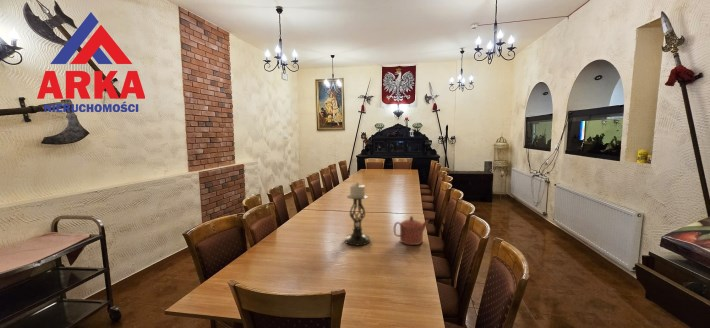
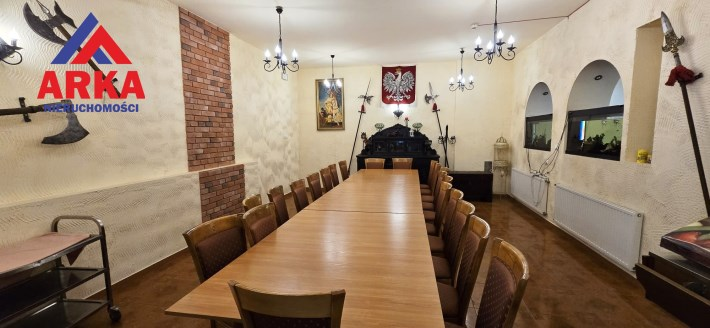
- teapot (411, 228)
- candle holder (358, 212)
